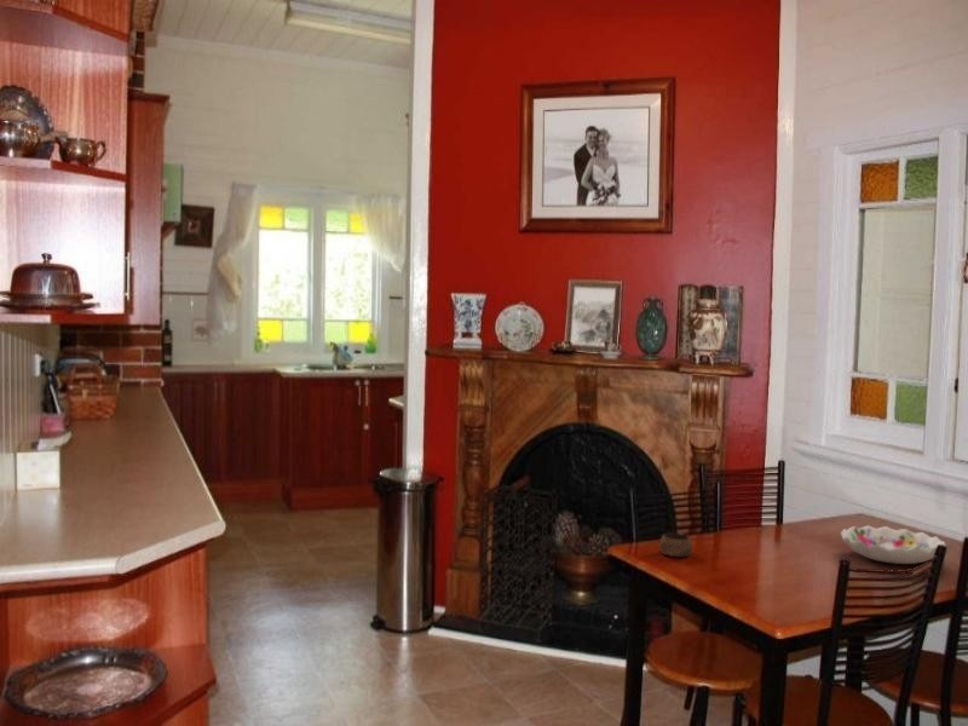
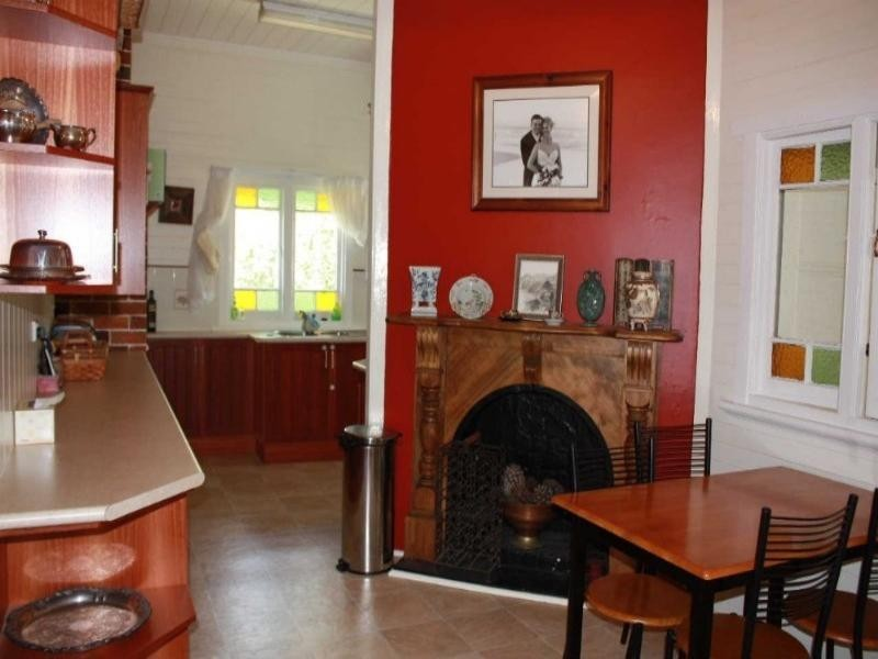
- cup (678, 543)
- decorative bowl (891, 547)
